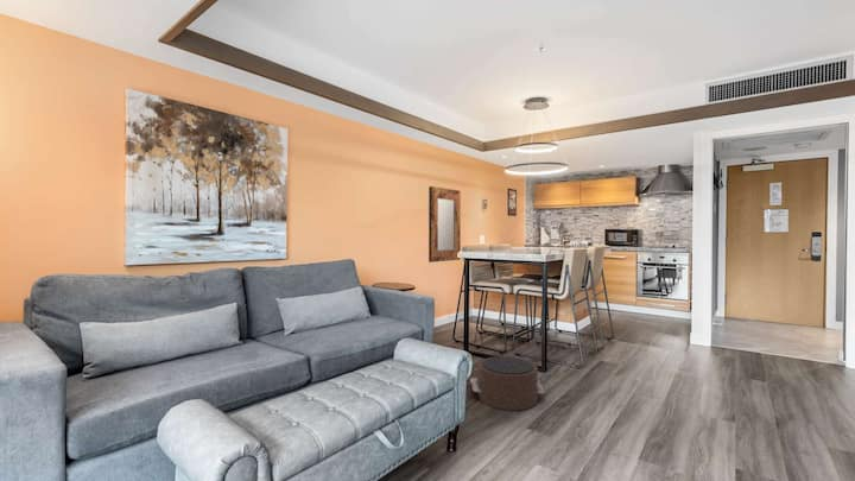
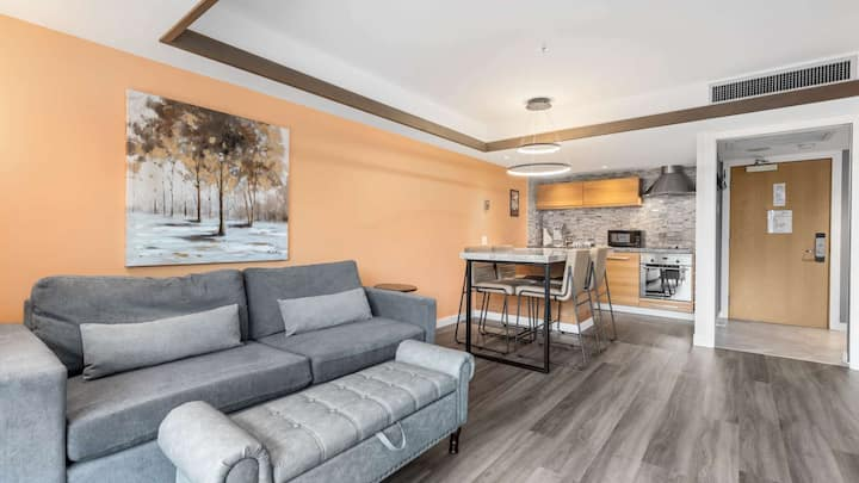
- home mirror (445, 224)
- pouf (507, 379)
